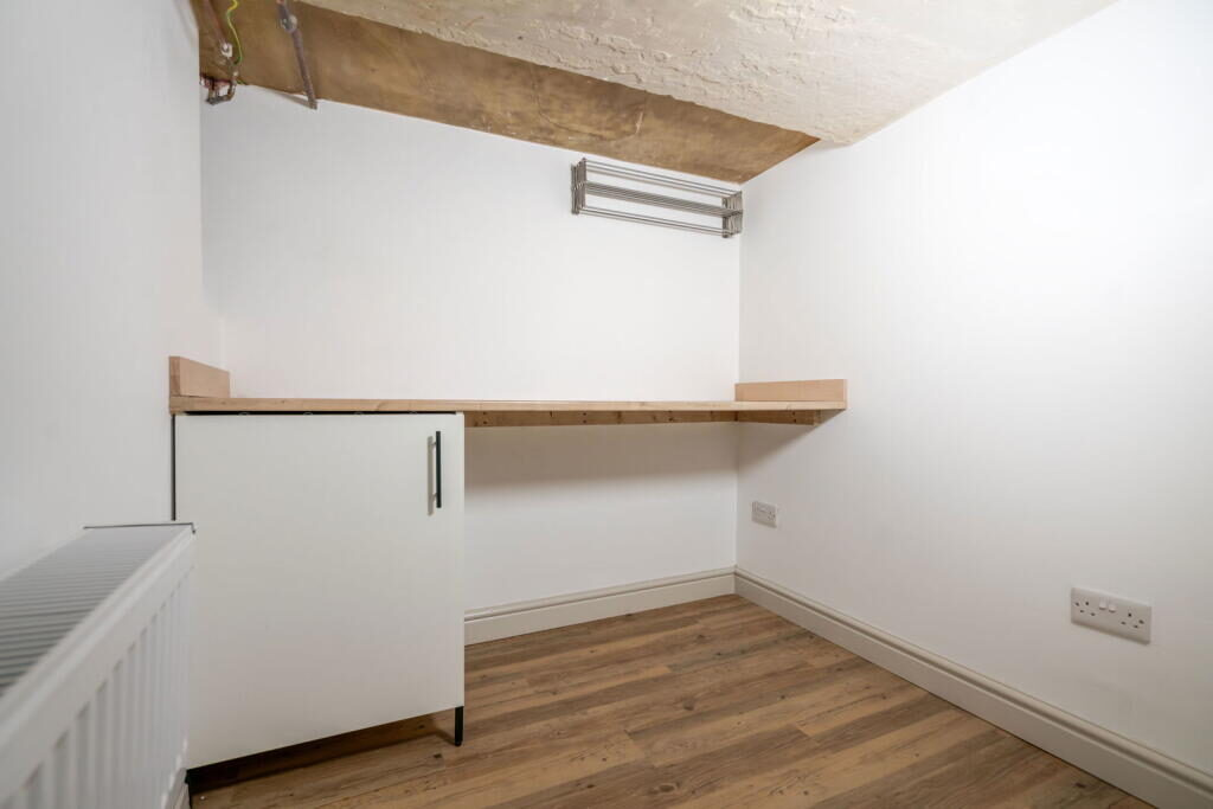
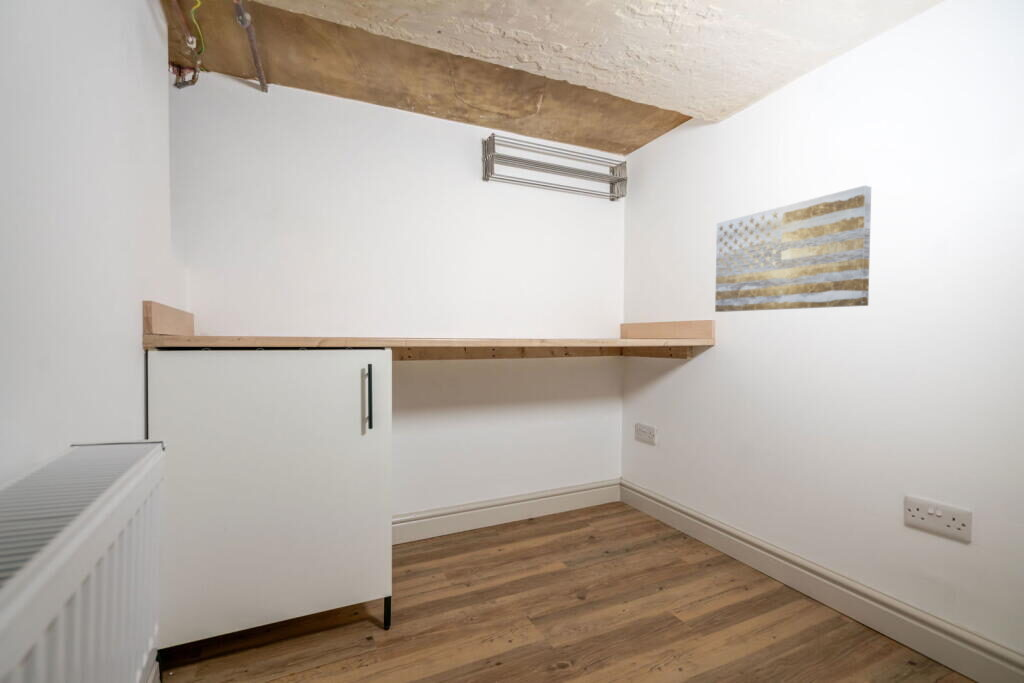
+ wall art (781, 258)
